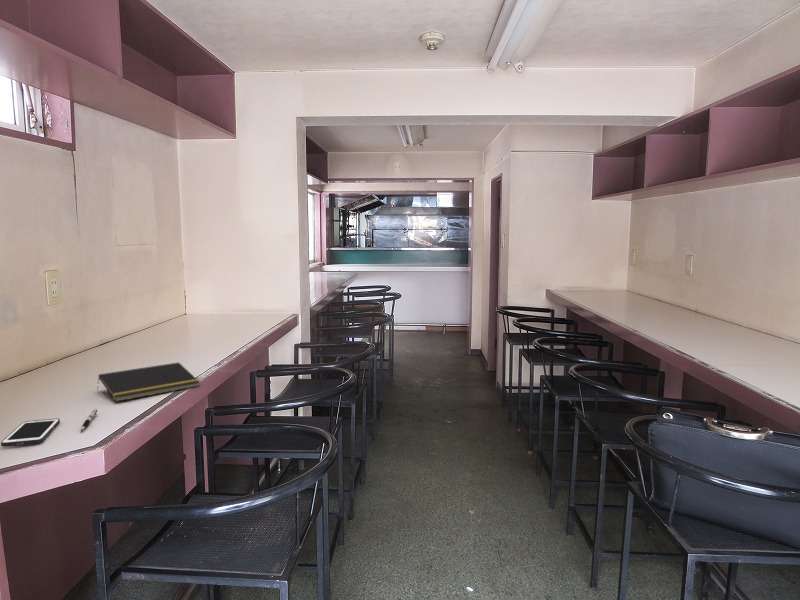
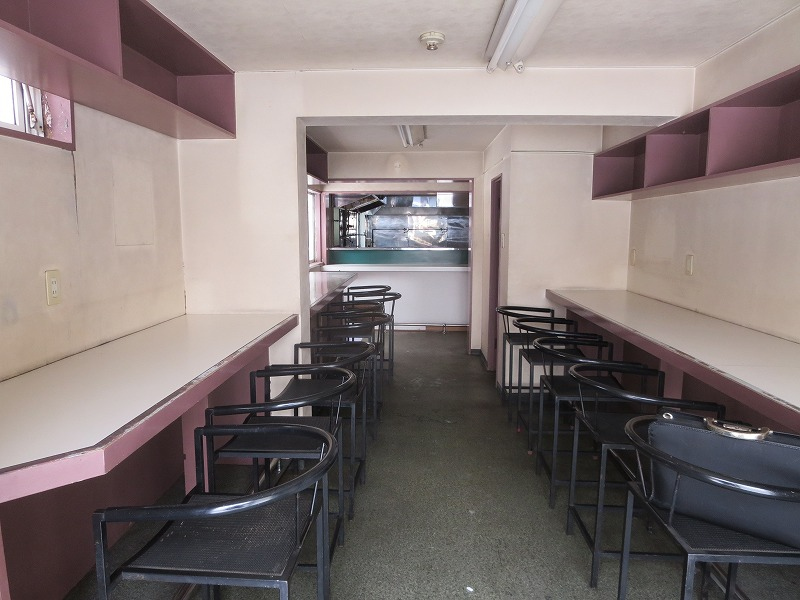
- cell phone (32, 431)
- notepad (150, 380)
- pen (89, 419)
